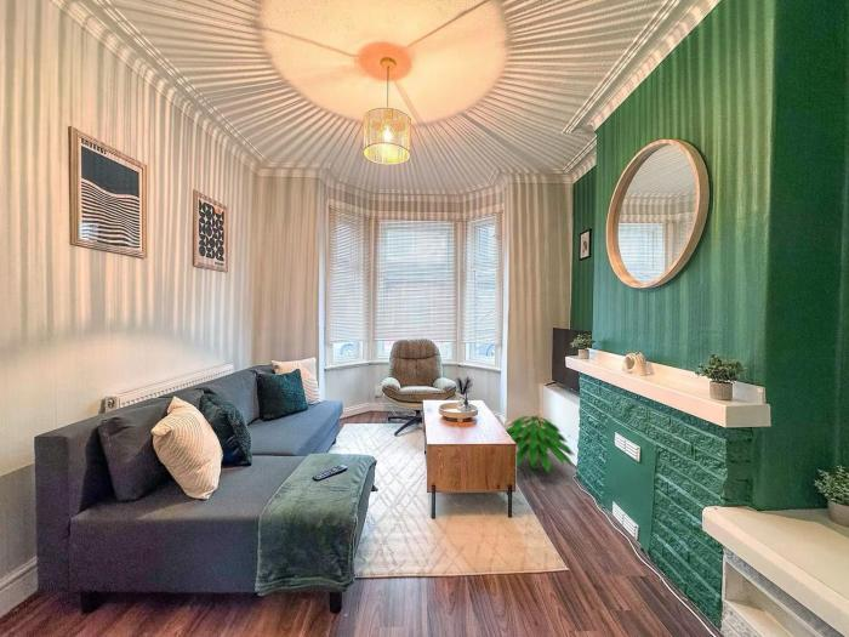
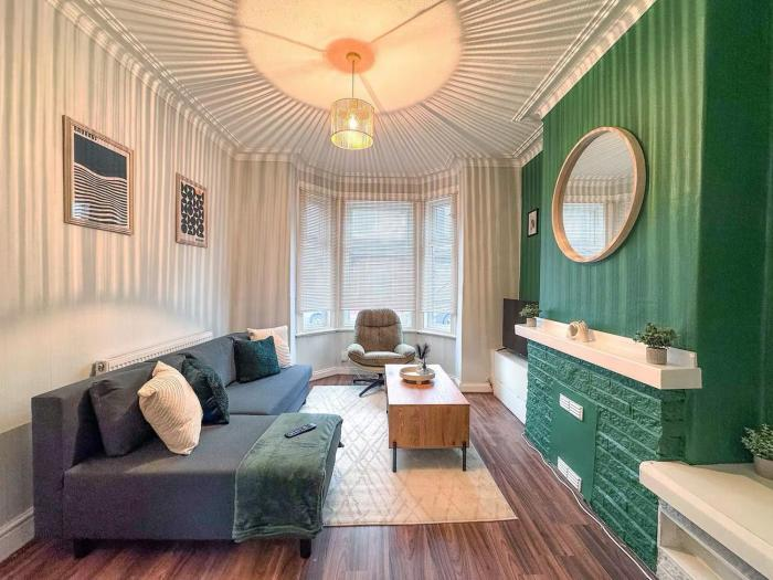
- indoor plant (534, 439)
